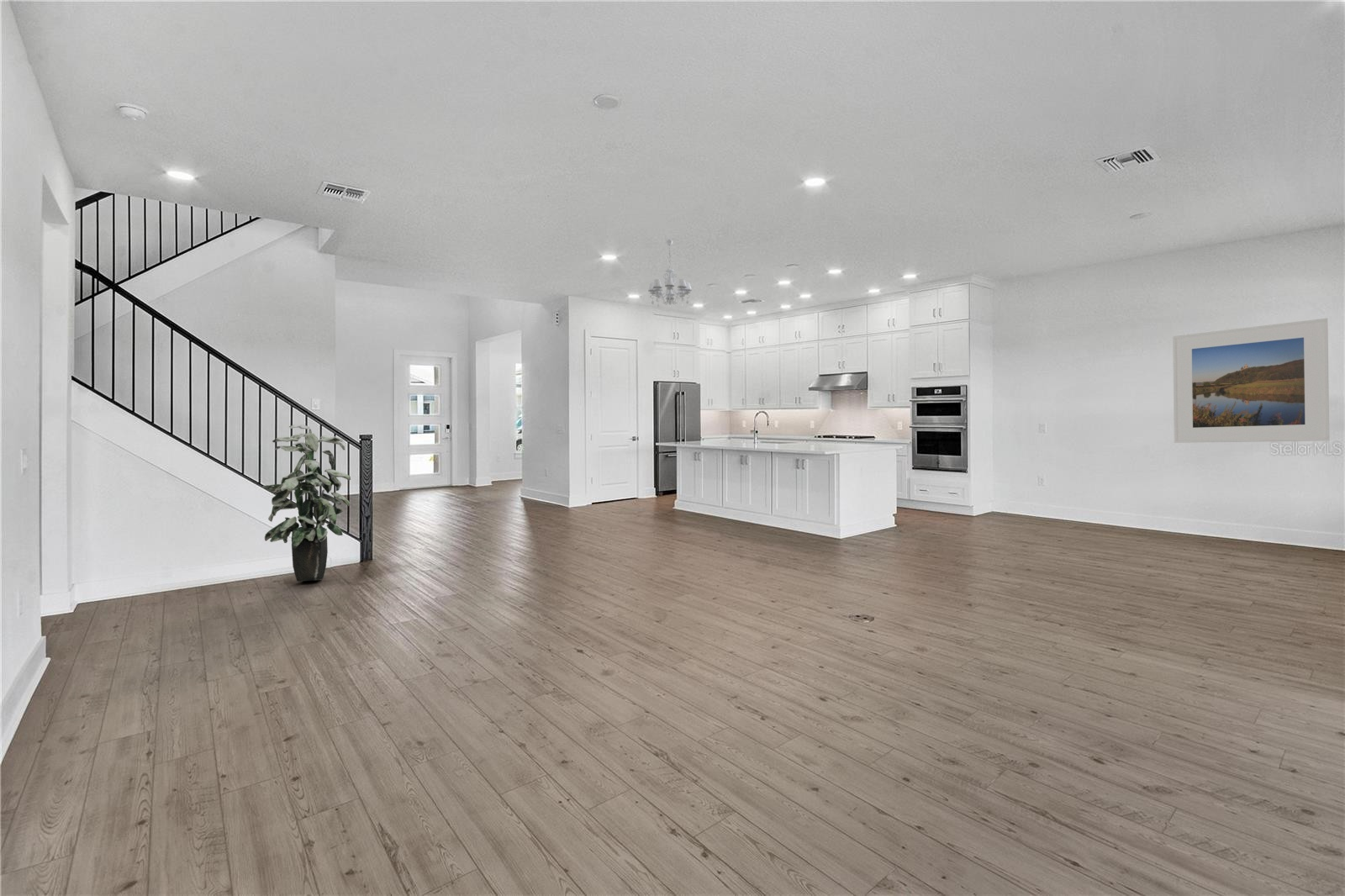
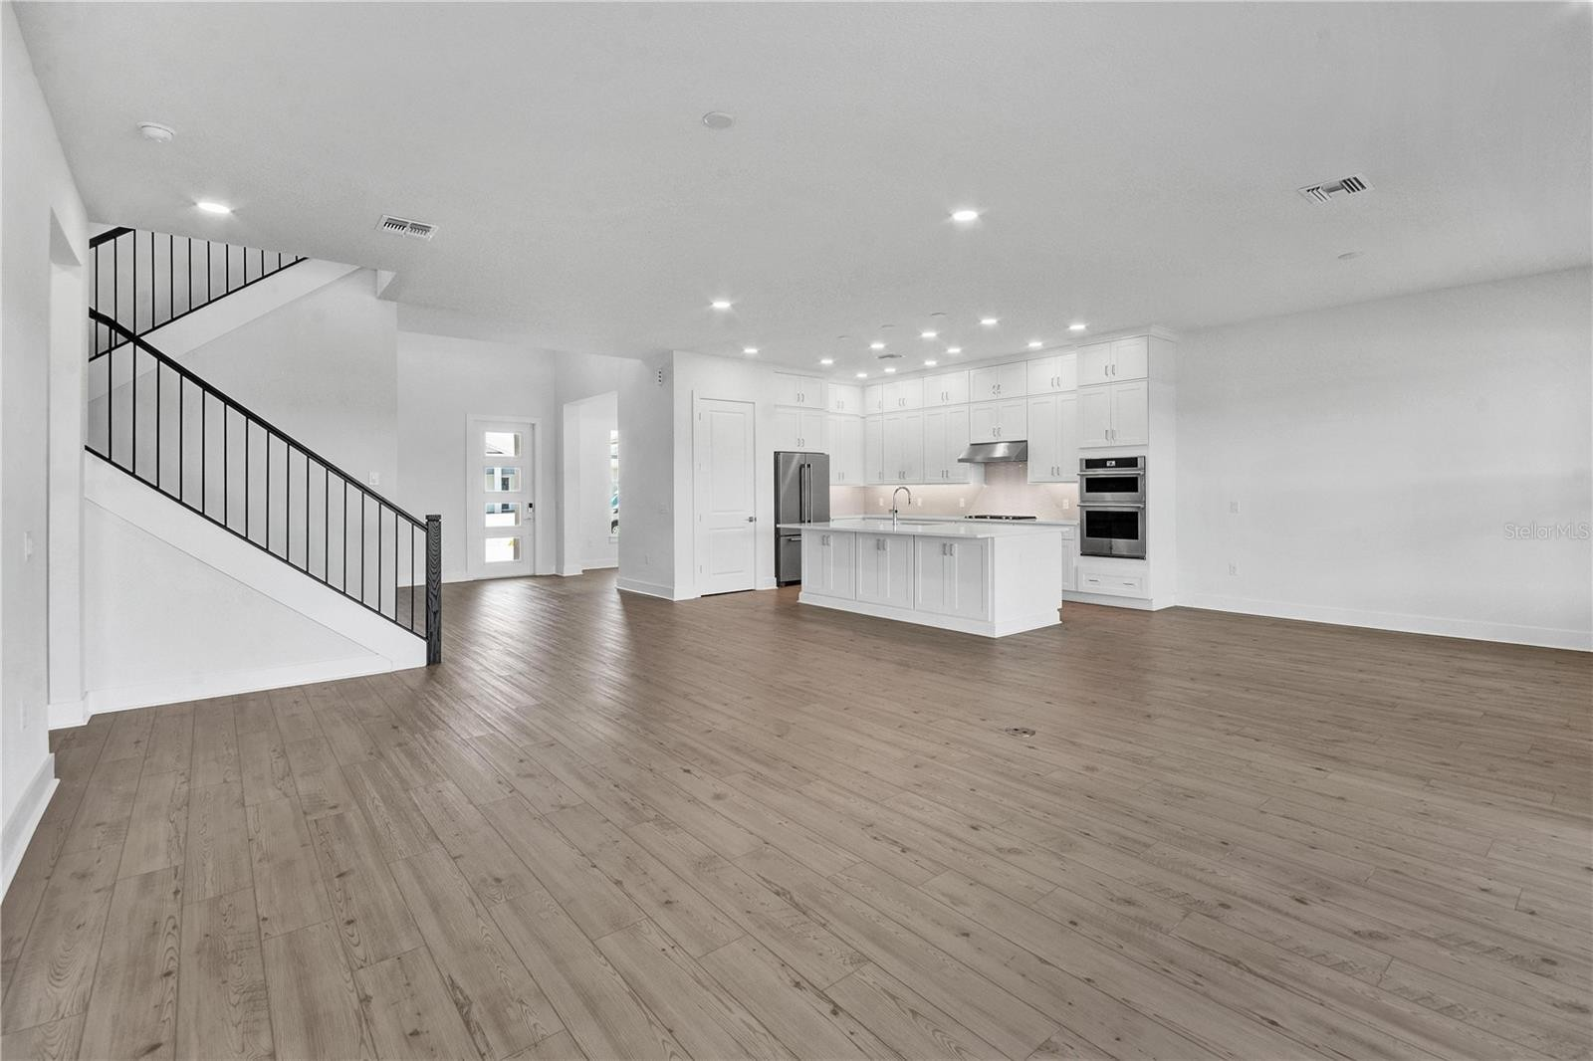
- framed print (1245, 384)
- chandelier (669, 271)
- indoor plant (306, 503)
